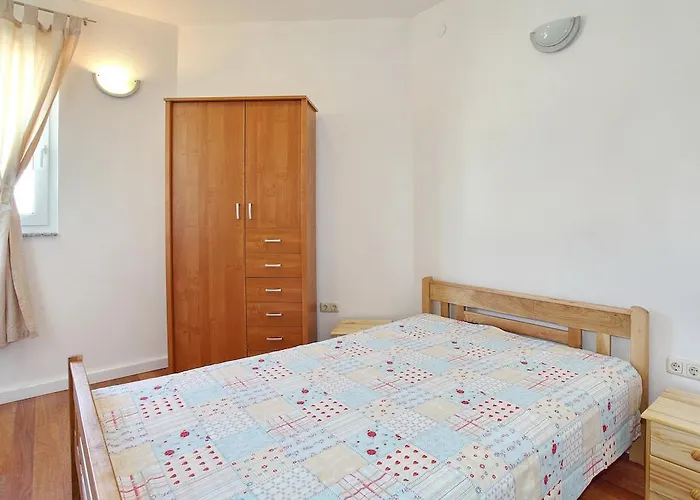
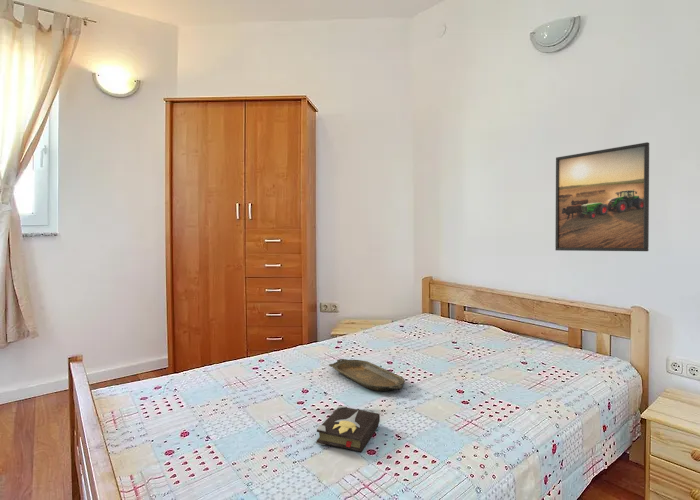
+ serving tray (366, 374)
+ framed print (598, 200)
+ hardback book (349, 426)
